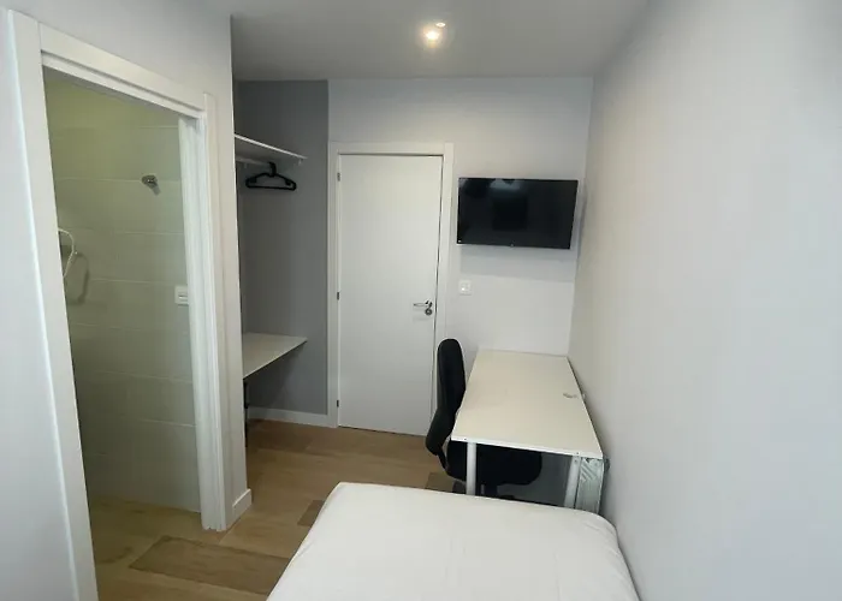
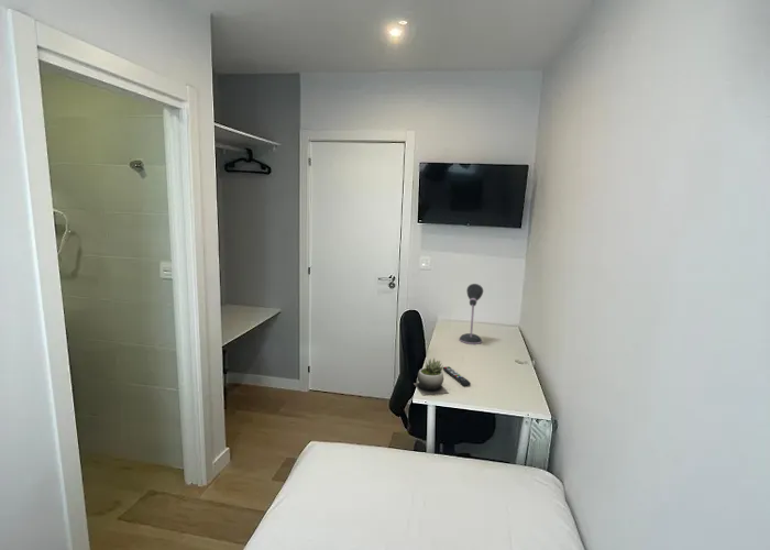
+ remote control (455, 375)
+ desk lamp (472, 312)
+ succulent plant (431, 373)
